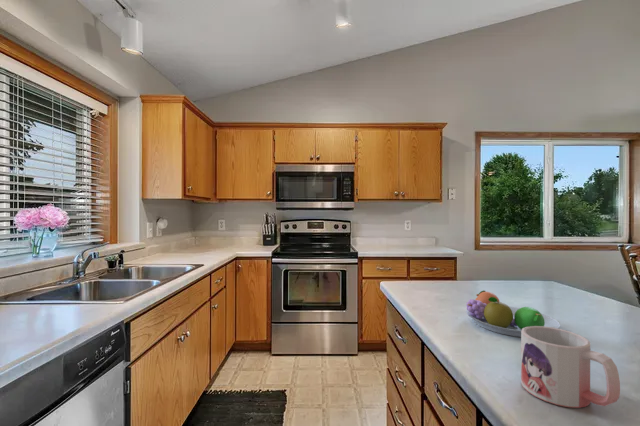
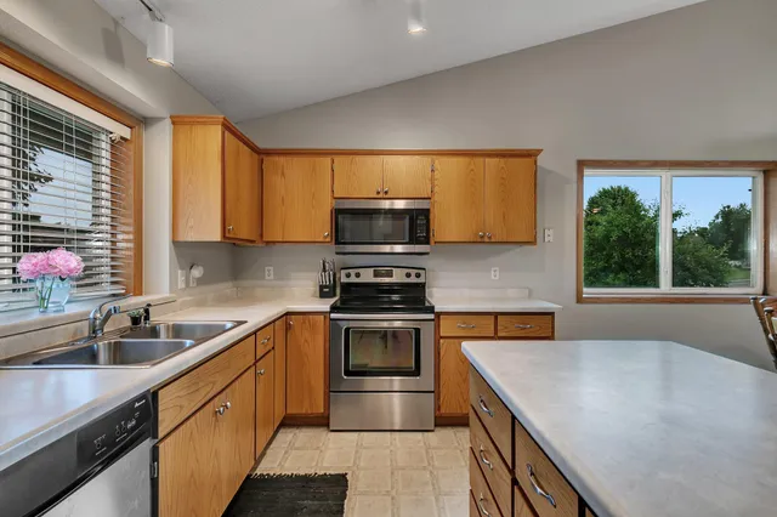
- mug (566, 368)
- fruit bowl (510, 309)
